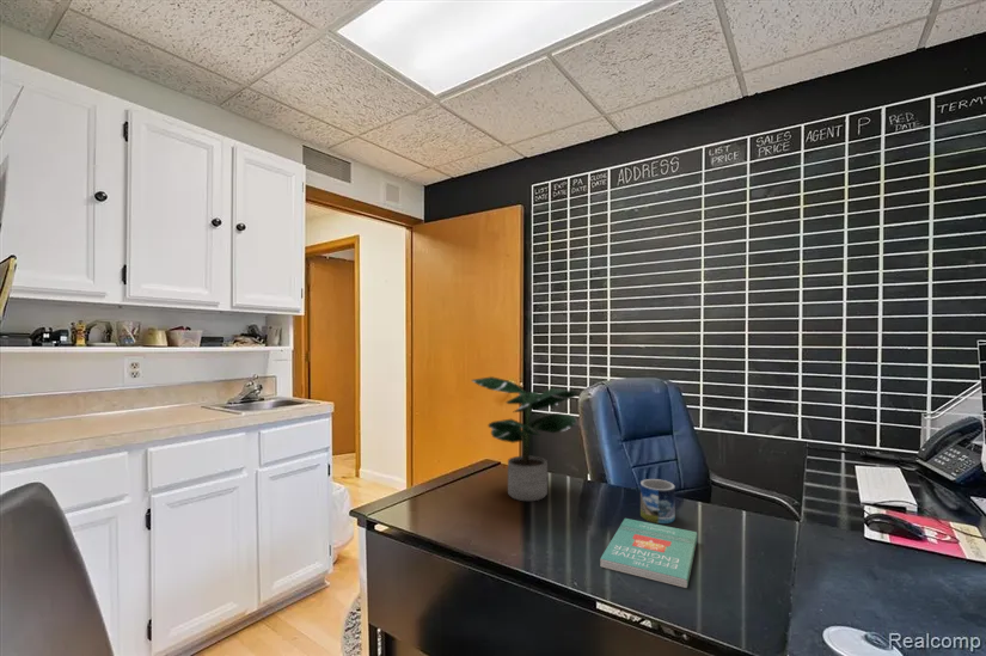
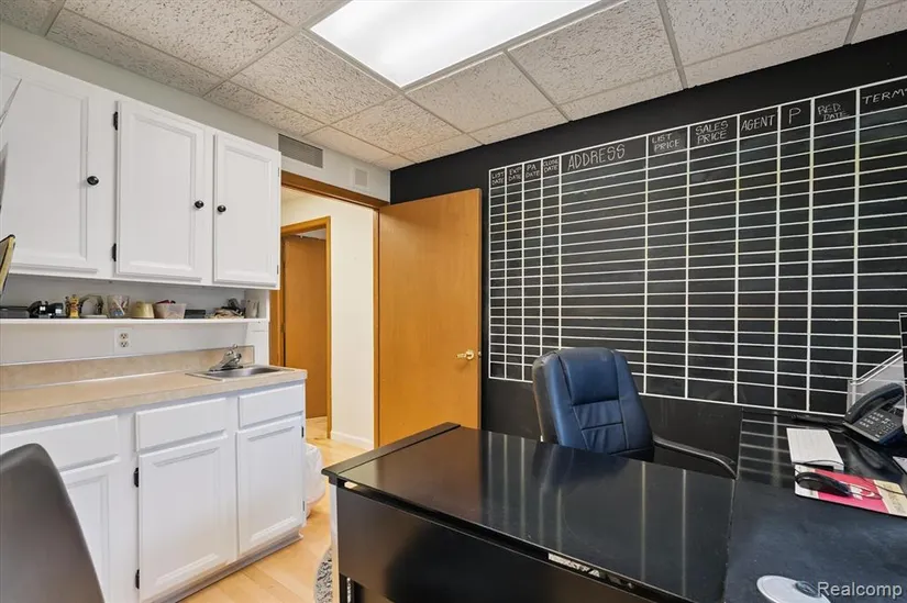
- mug (657, 497)
- book (651, 548)
- potted plant (525, 434)
